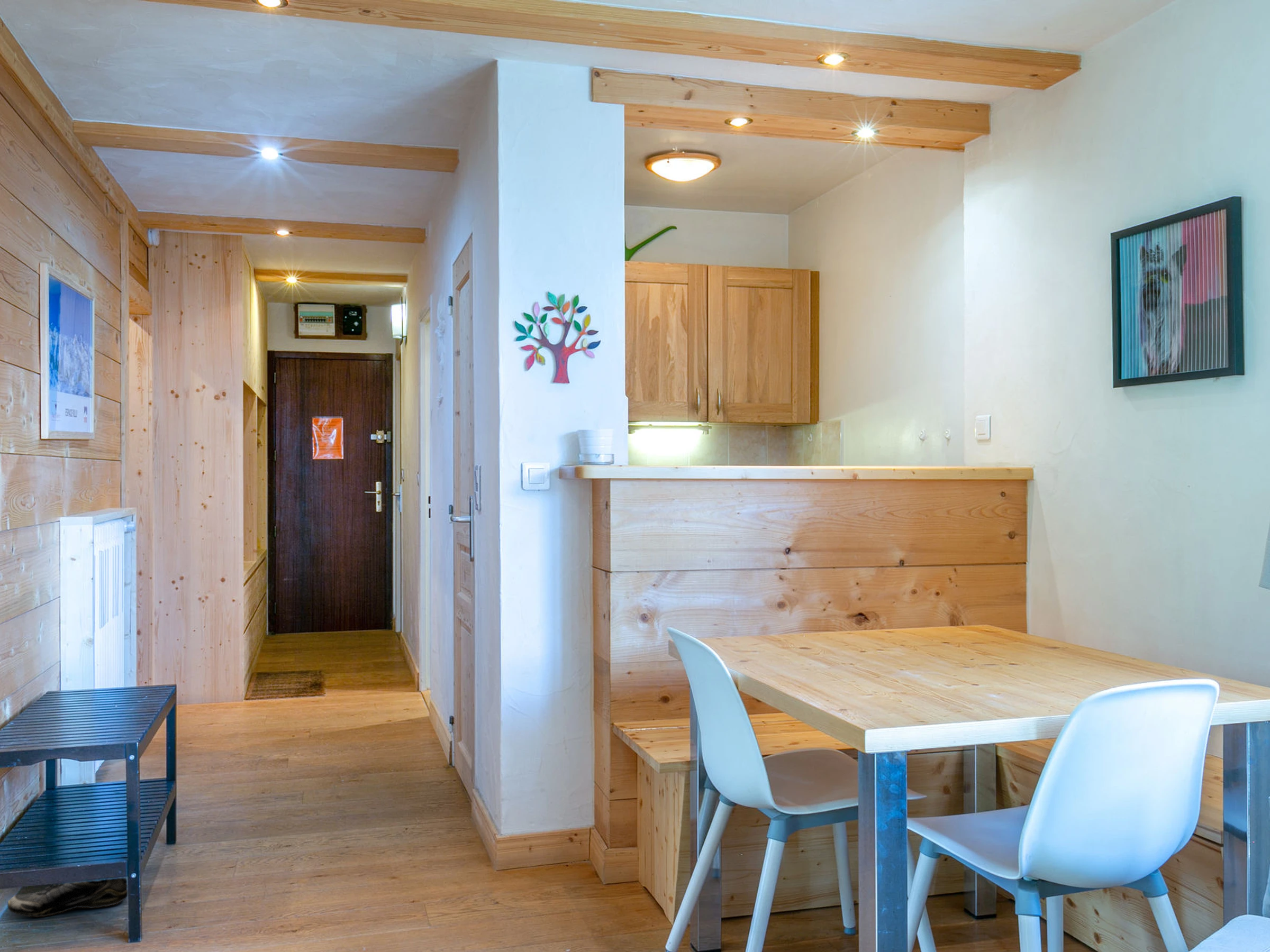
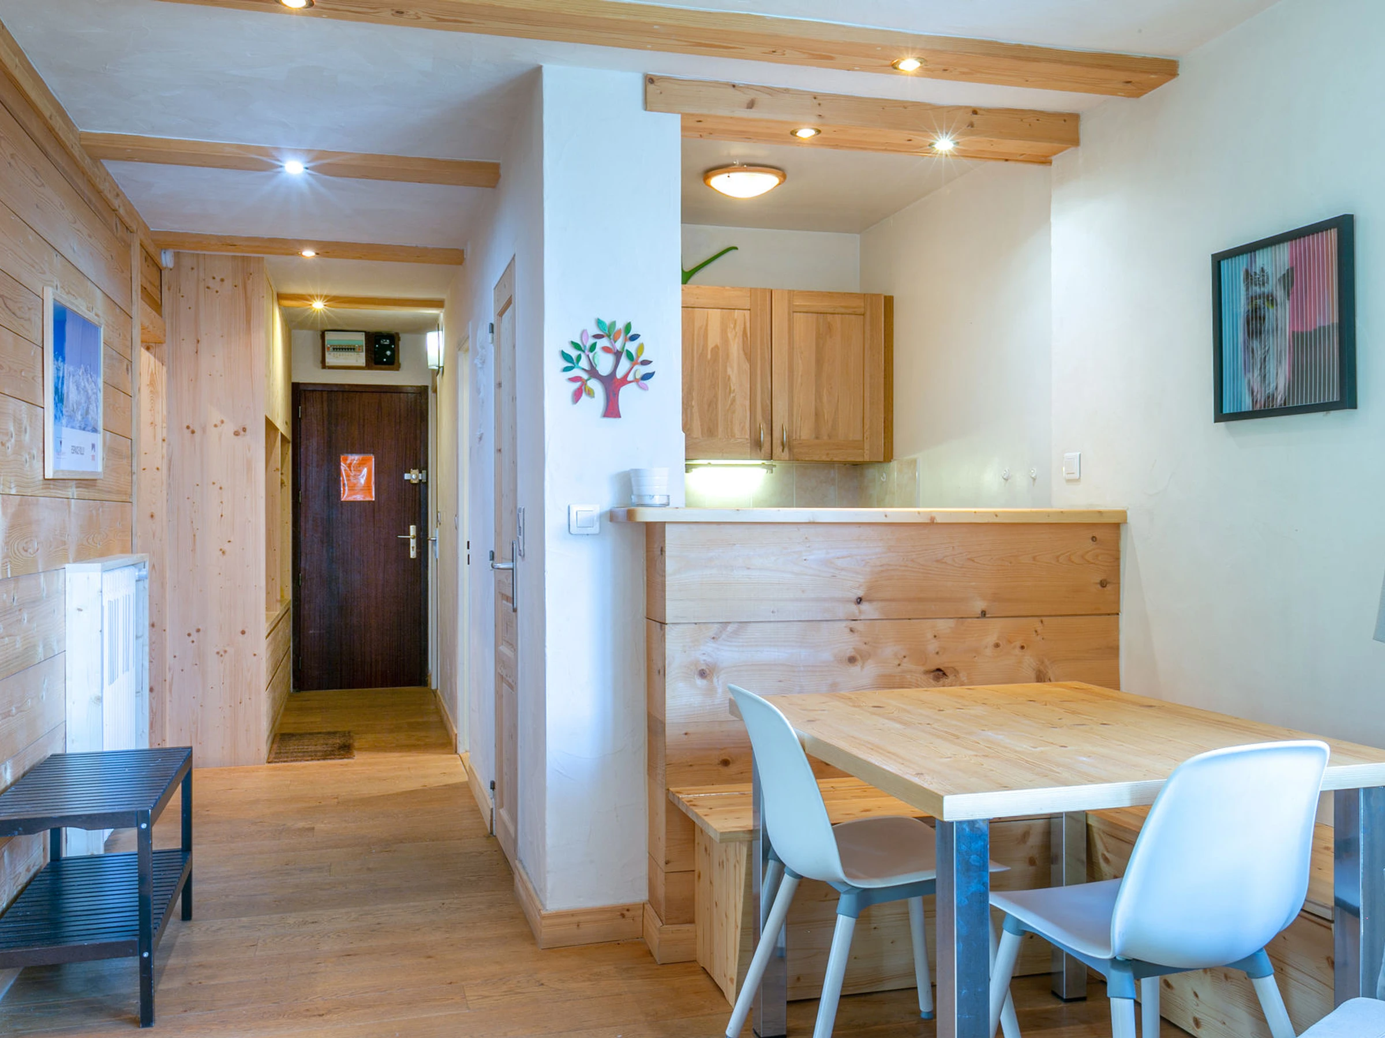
- shoe (70, 884)
